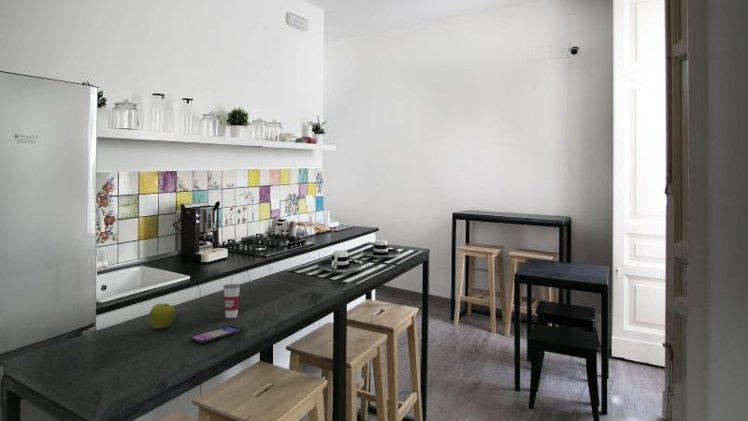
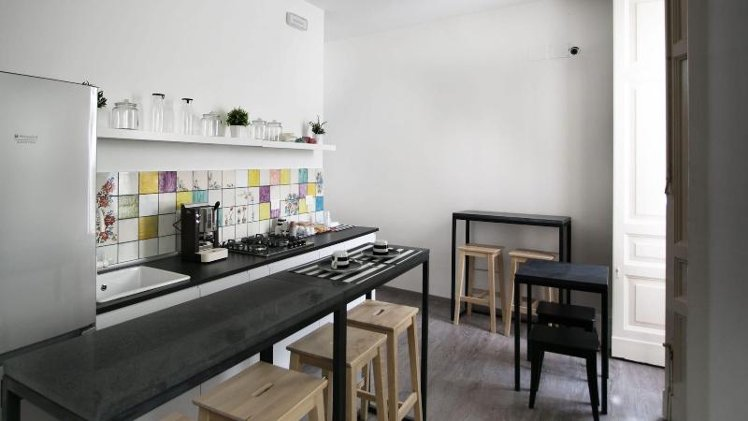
- cup (231, 295)
- smartphone (216, 333)
- fruit (162, 315)
